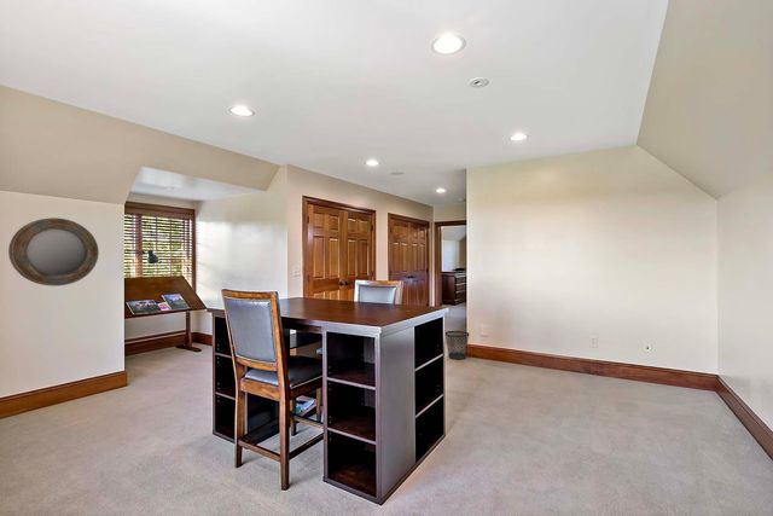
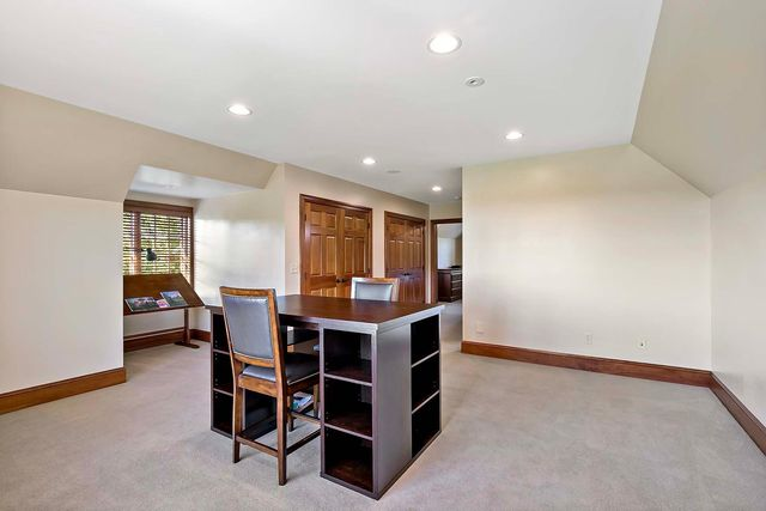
- wastebasket (457, 344)
- home mirror (57, 251)
